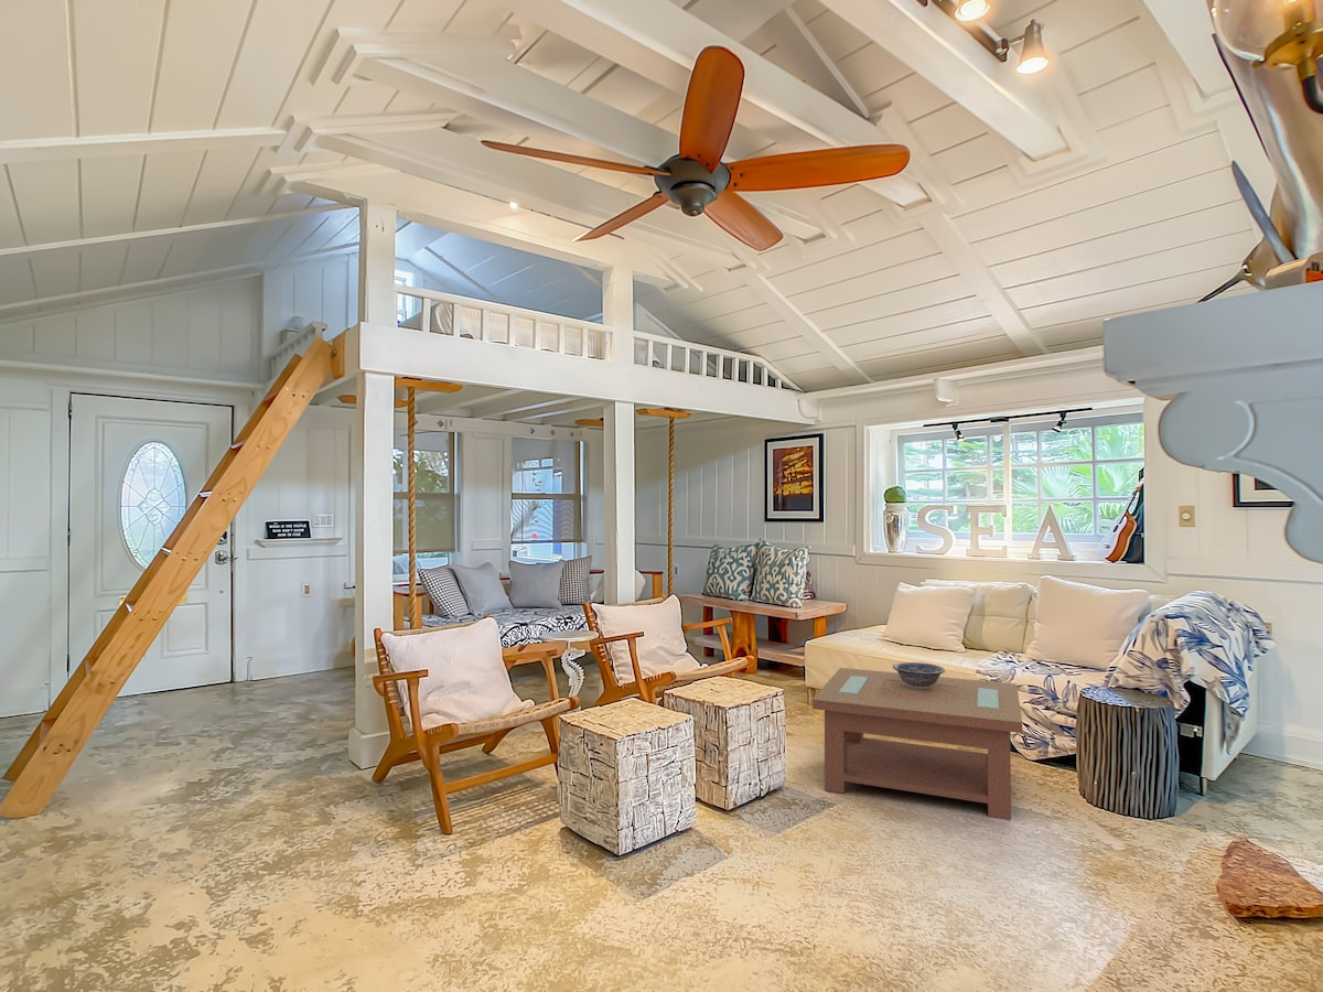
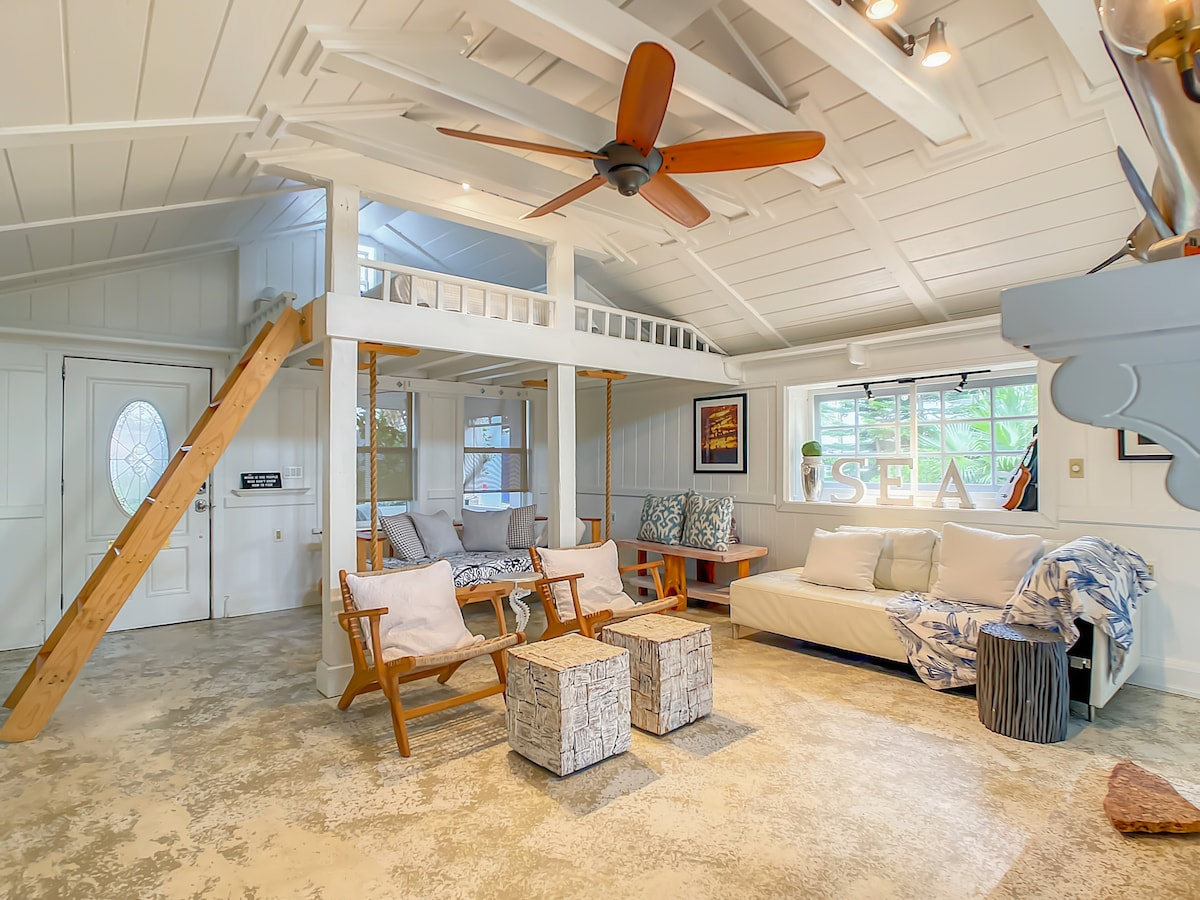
- coffee table (918, 736)
- decorative bowl (918, 676)
